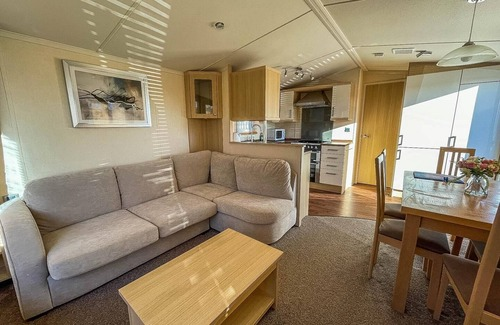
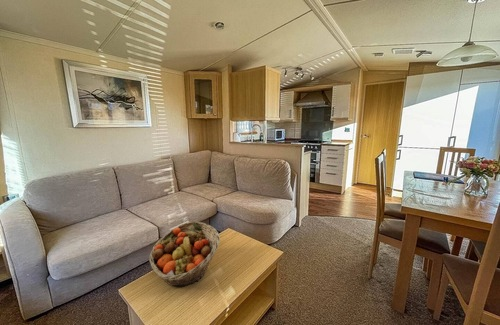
+ fruit basket (185, 251)
